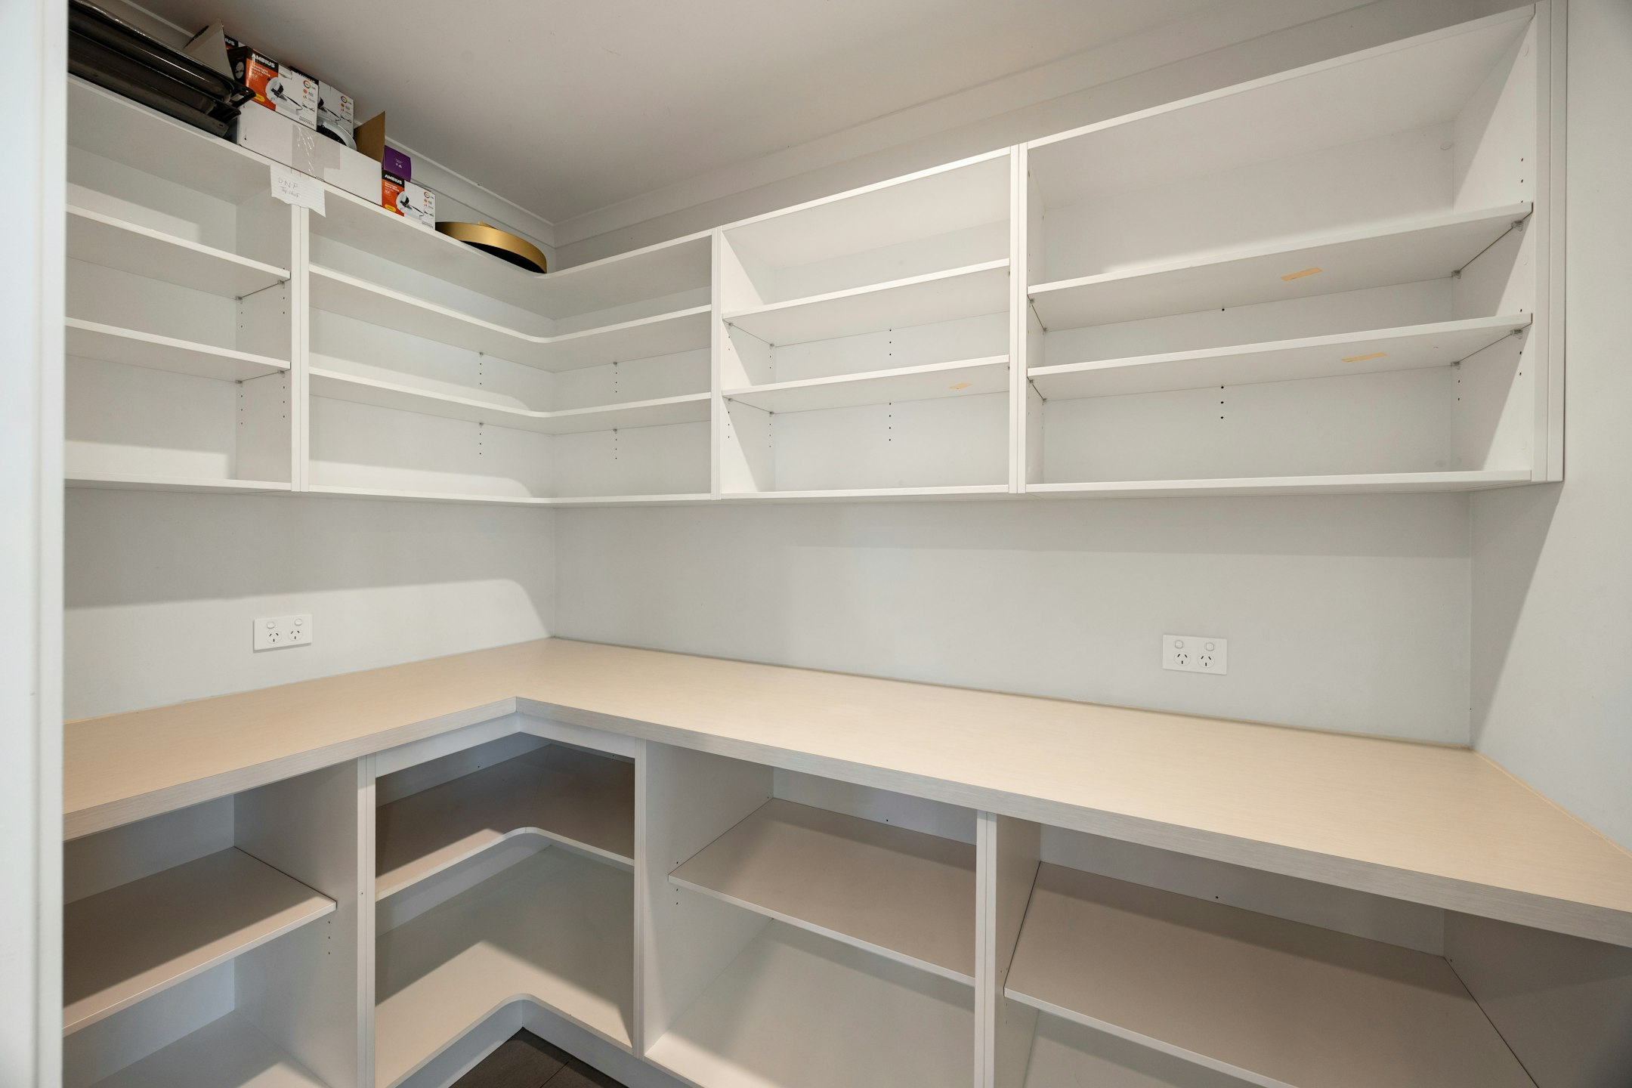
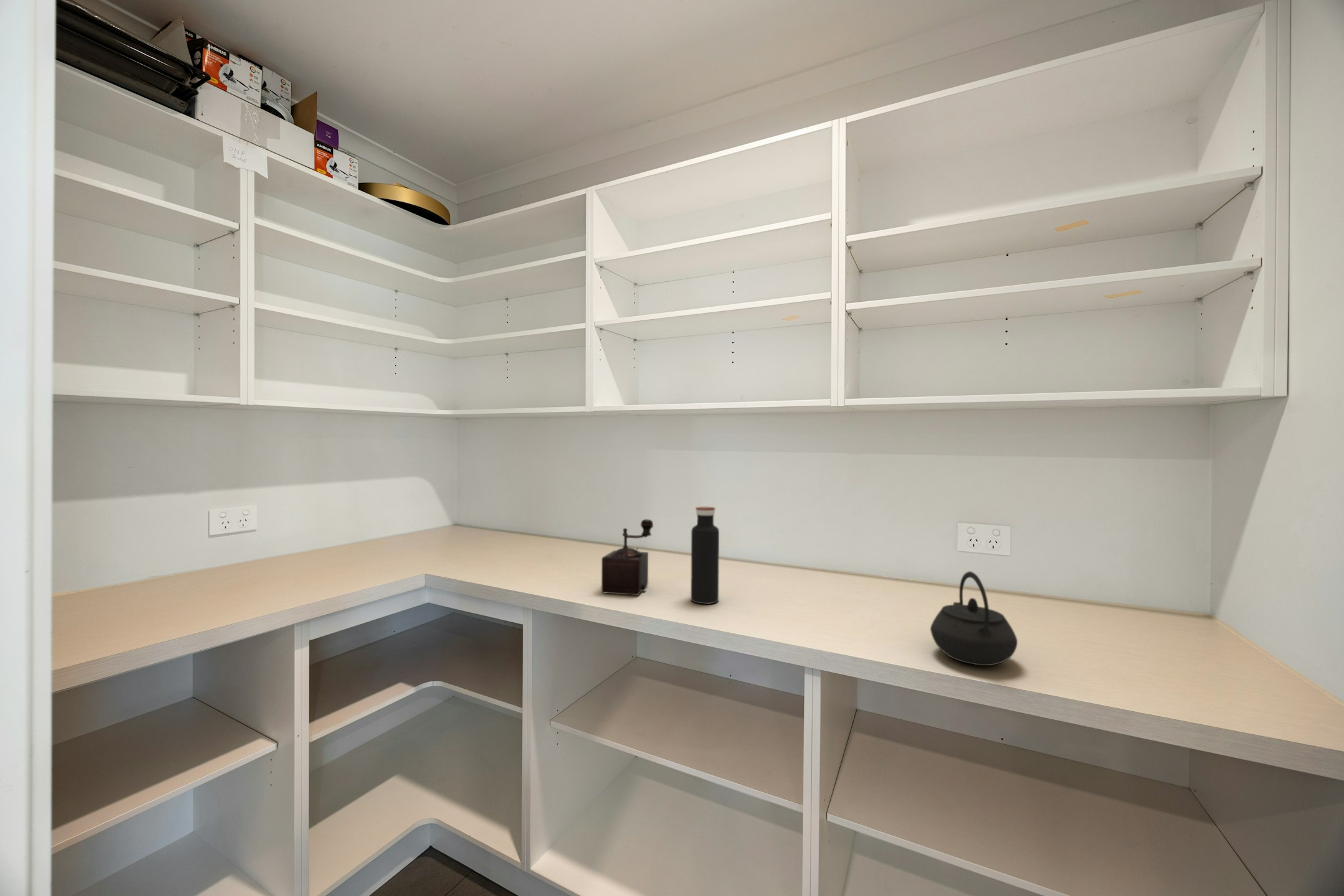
+ water bottle (705, 554)
+ kettle (971, 613)
+ coffee grinder (629, 554)
